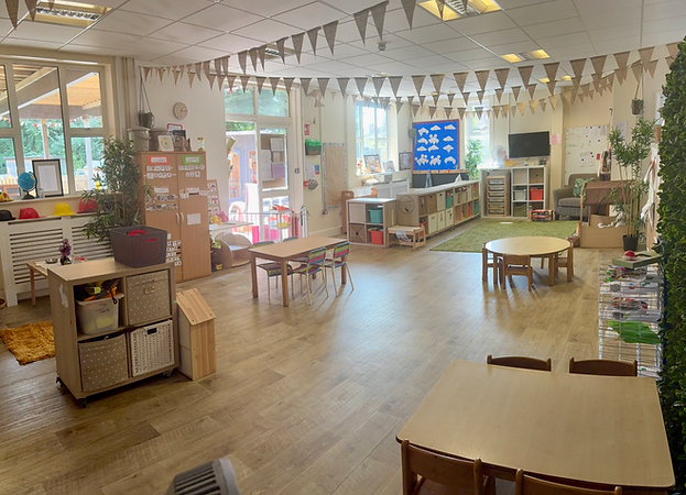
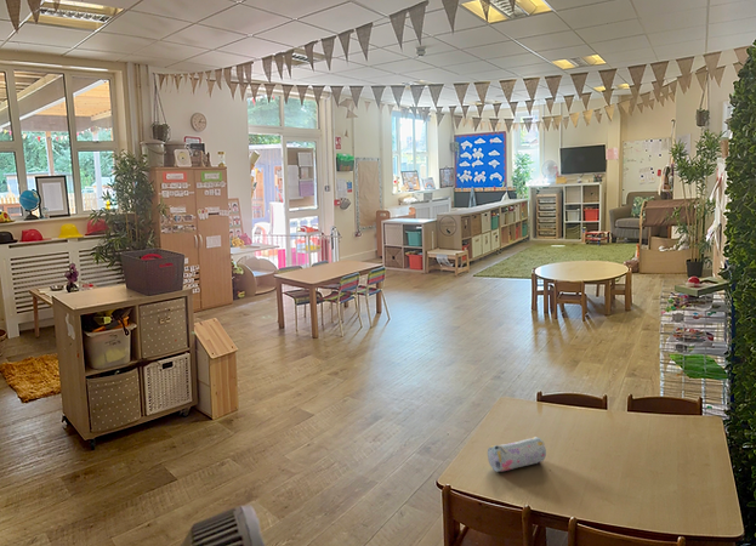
+ pencil case (516, 453)
